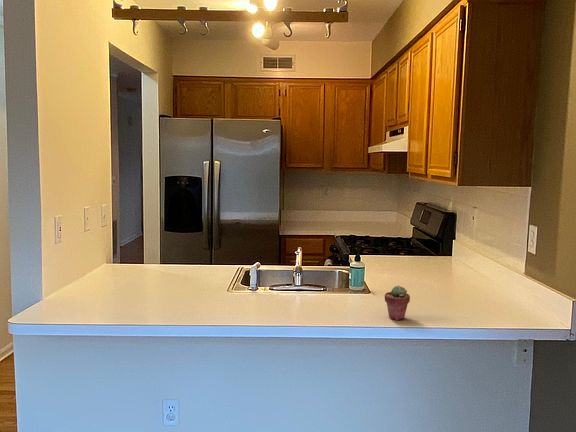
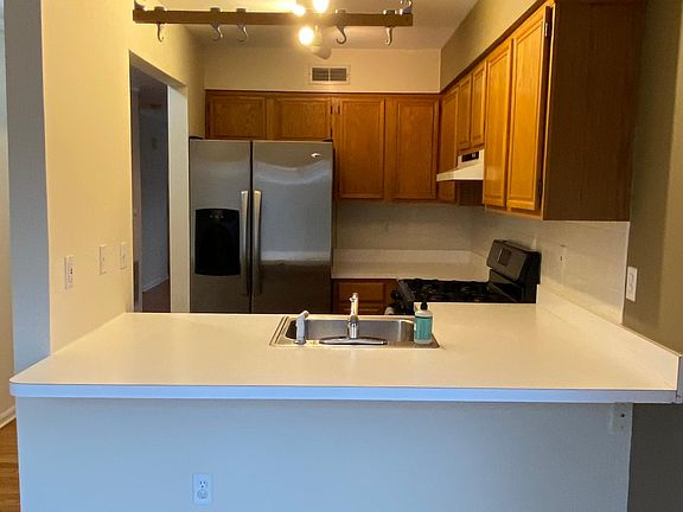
- potted succulent (397, 301)
